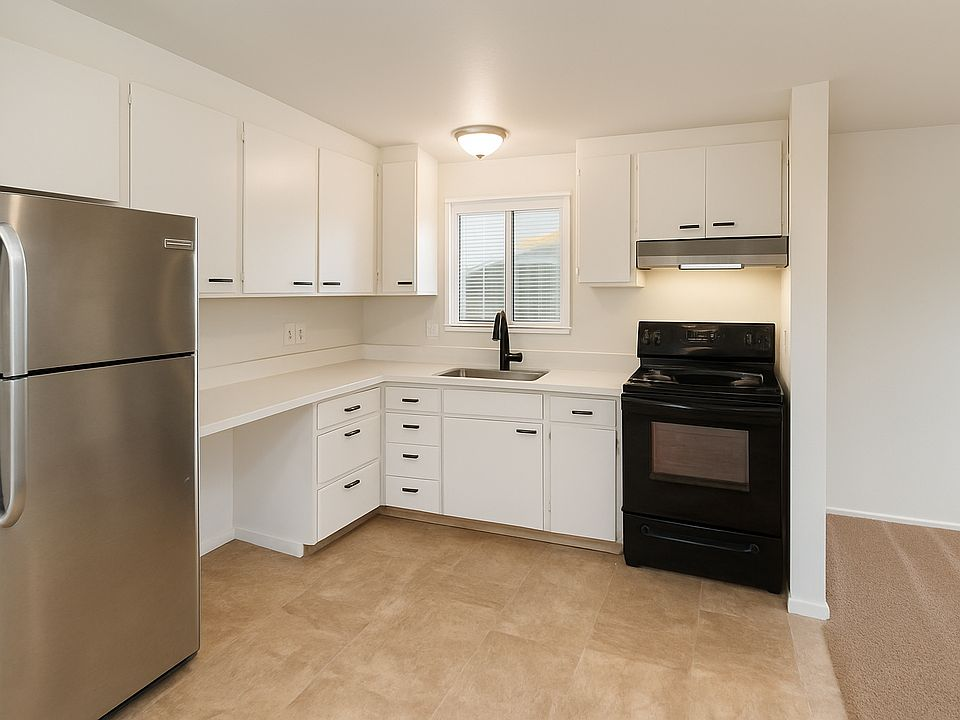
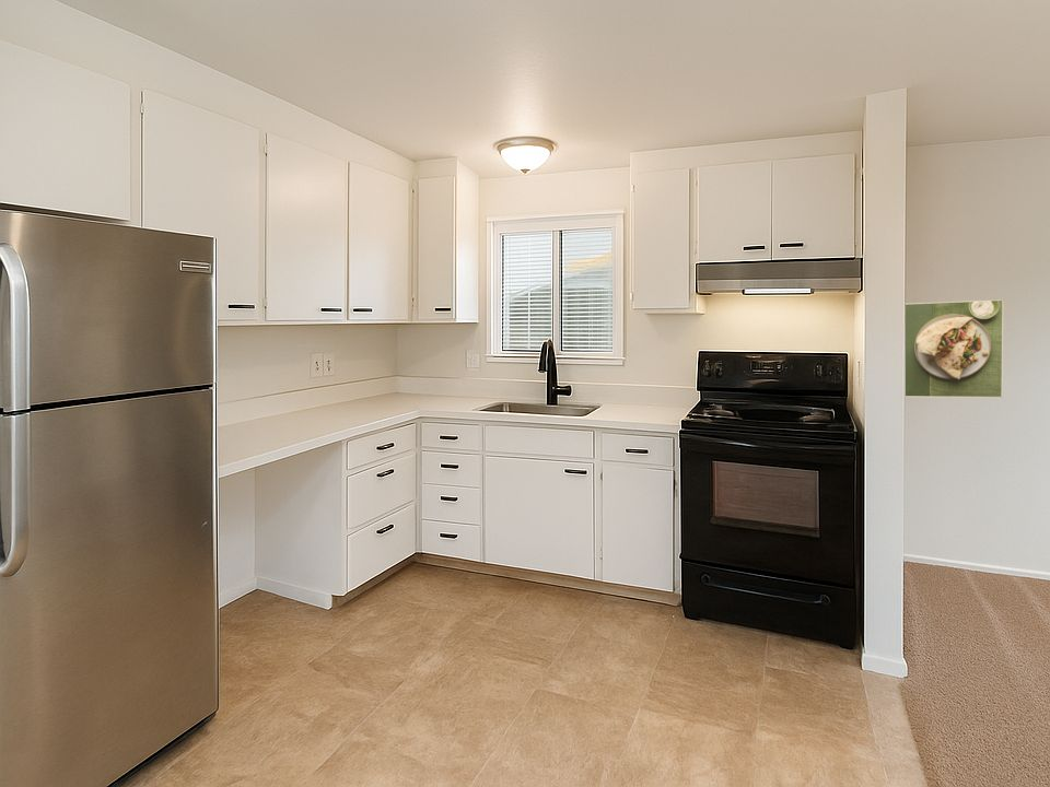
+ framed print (945, 349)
